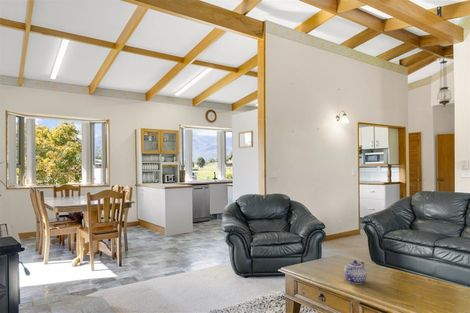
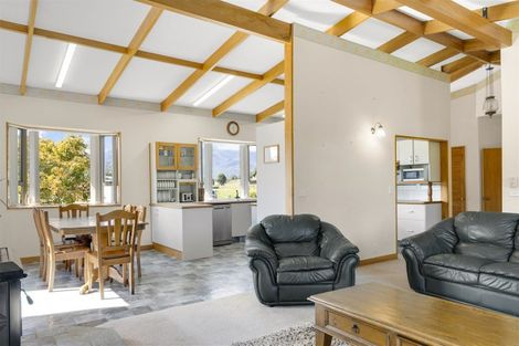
- teapot (355, 270)
